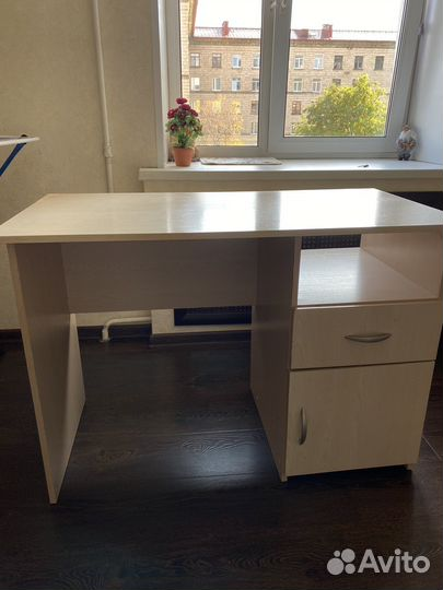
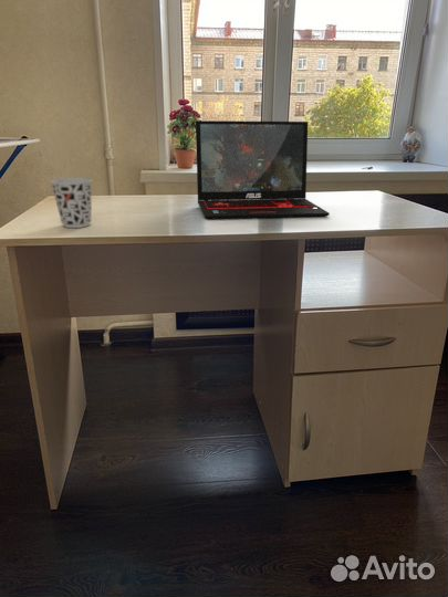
+ cup (74, 202)
+ laptop (260, 167)
